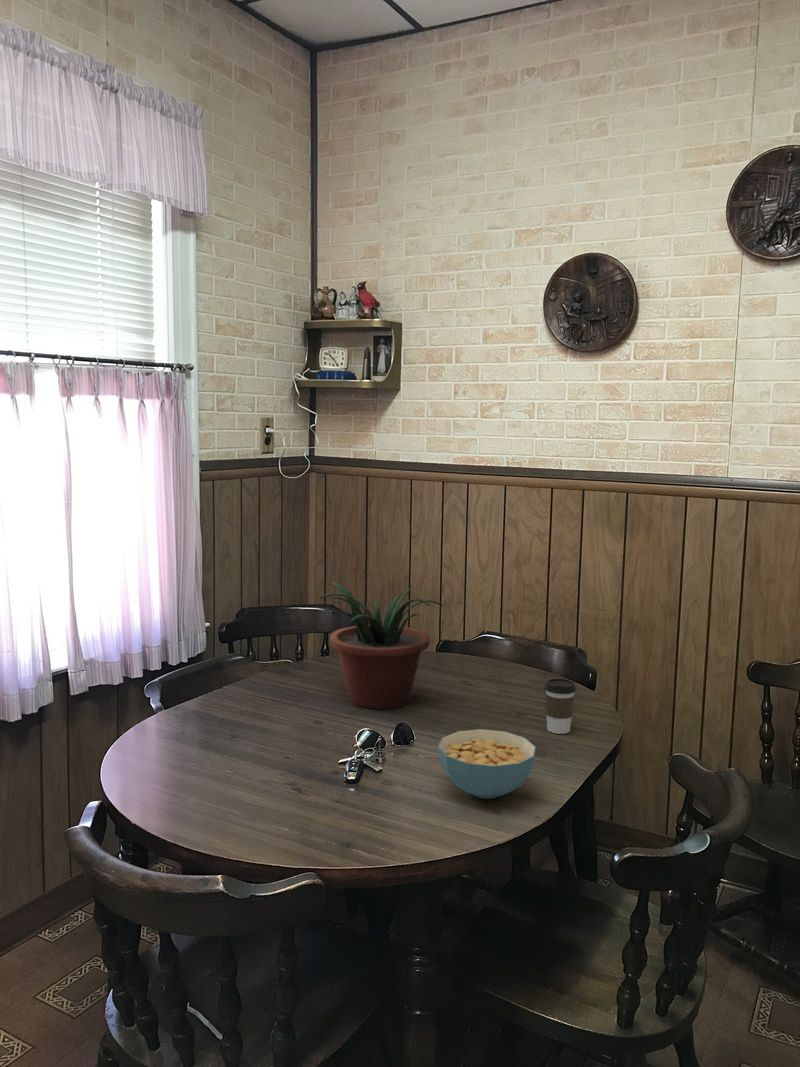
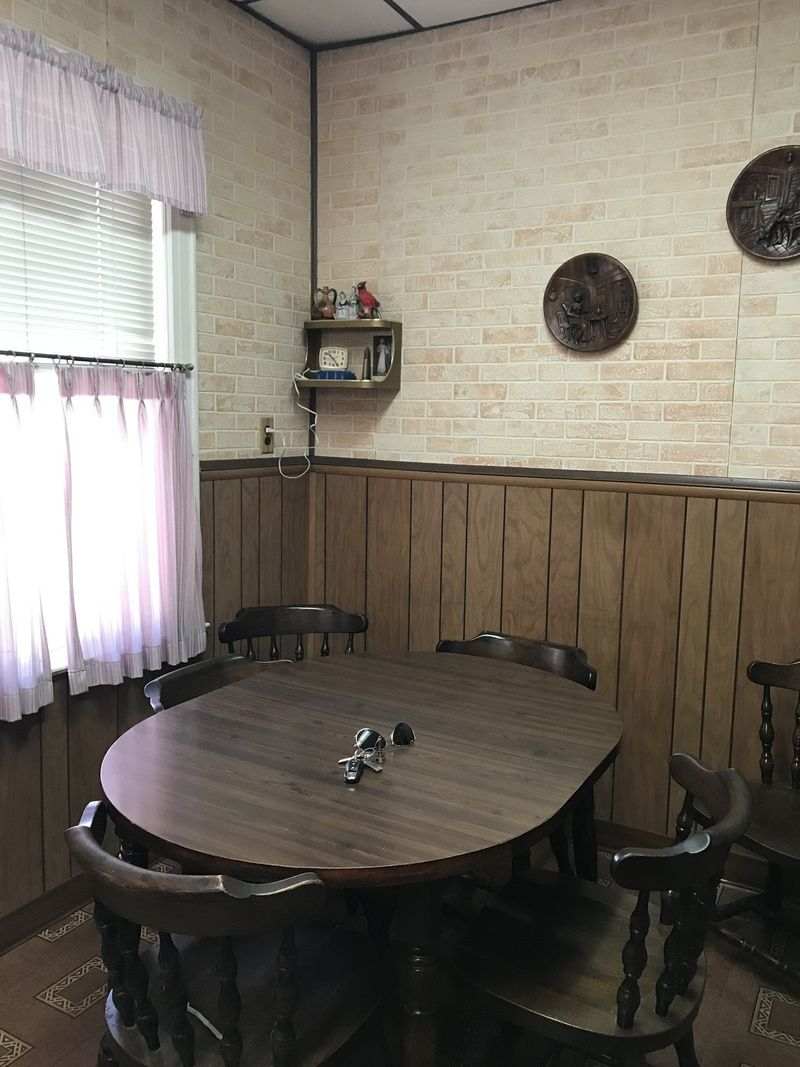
- potted plant (377, 647)
- cereal bowl (486, 769)
- coffee cup (559, 706)
